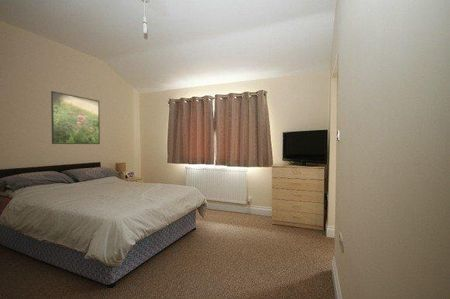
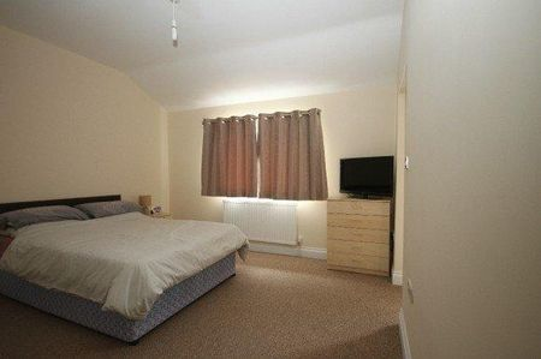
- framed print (77, 120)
